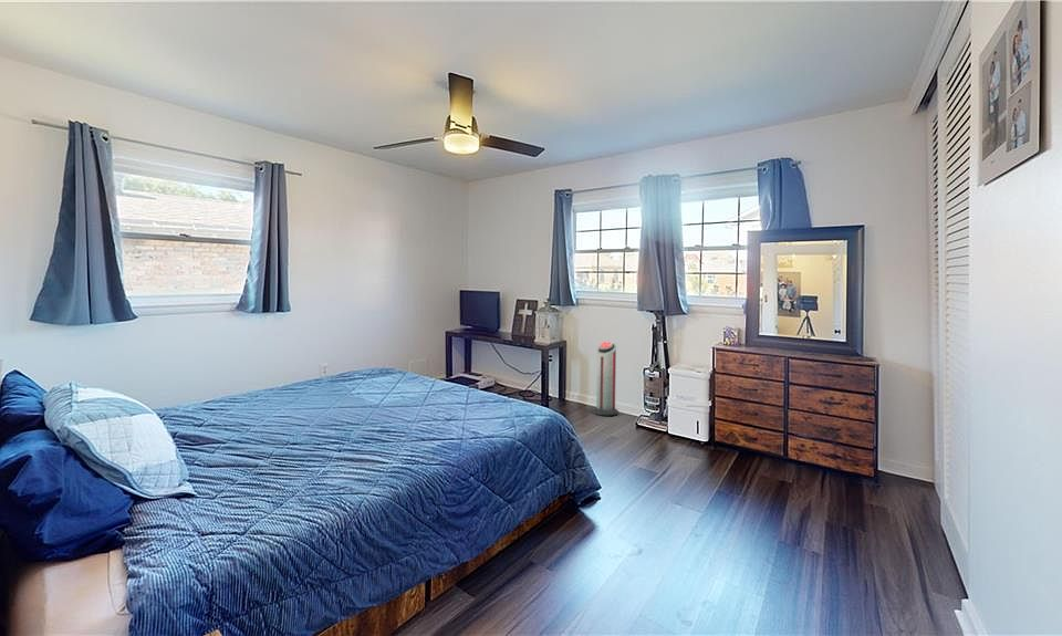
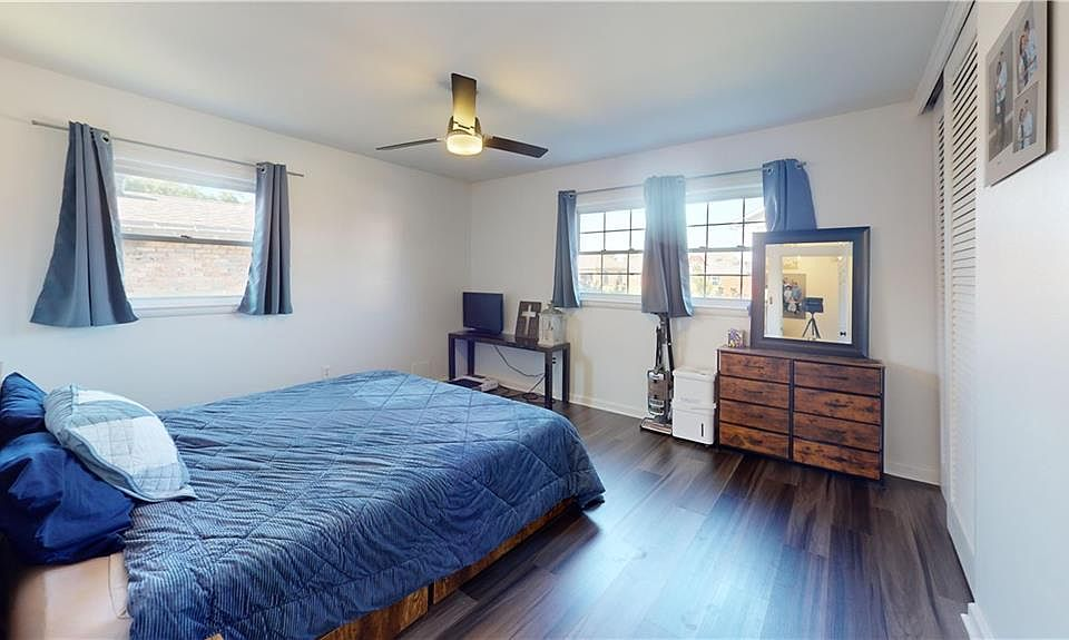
- air purifier (606, 376)
